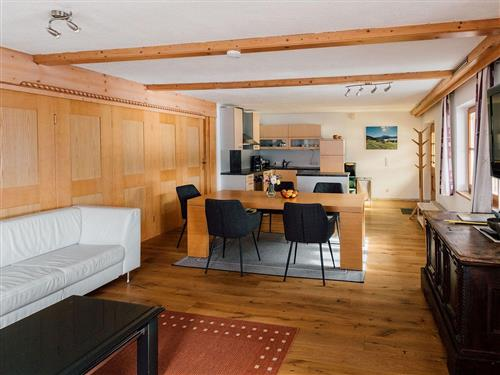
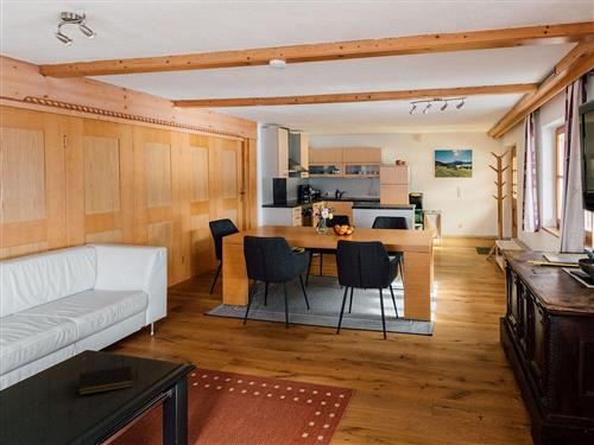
+ notepad (106, 380)
